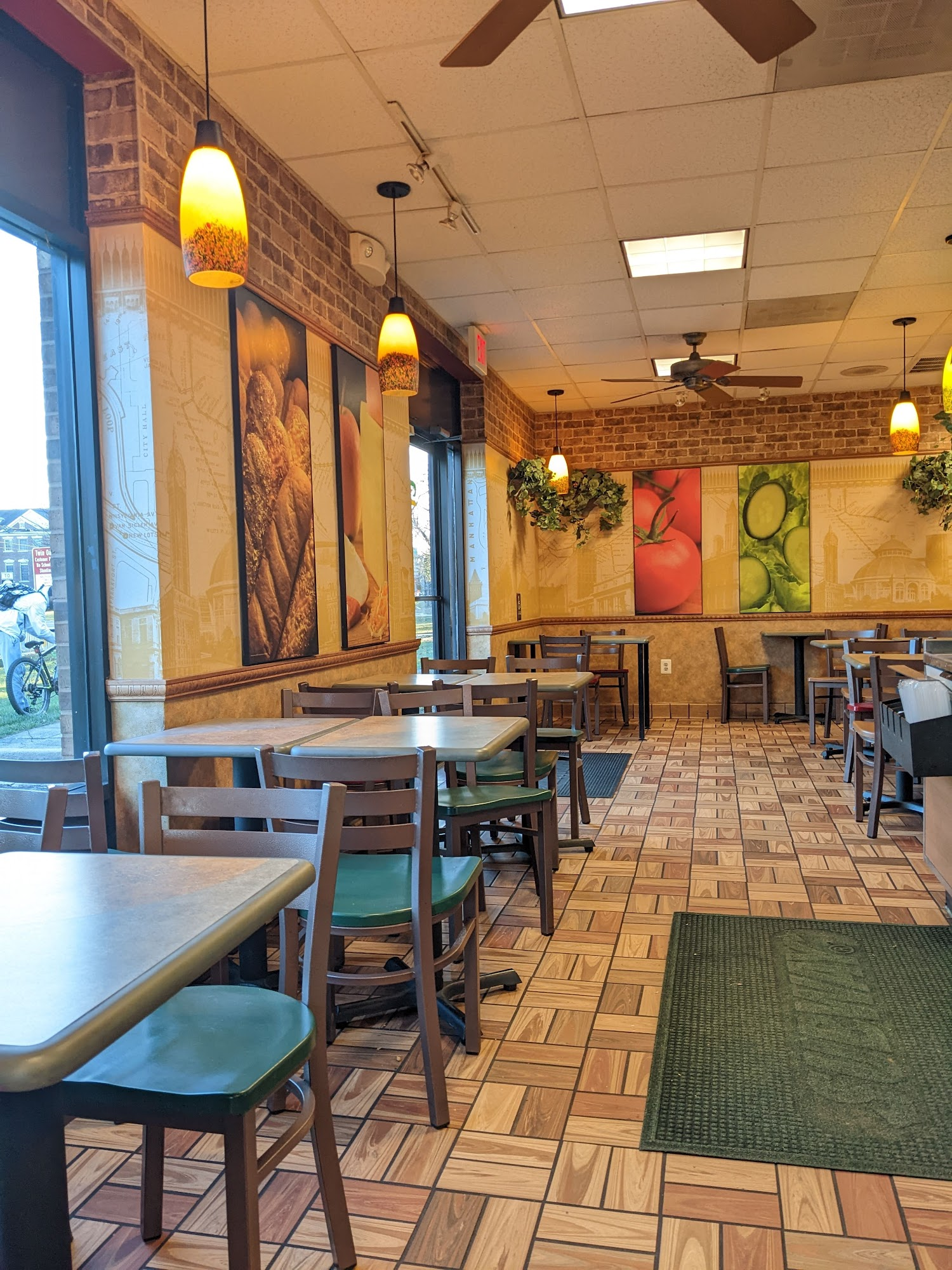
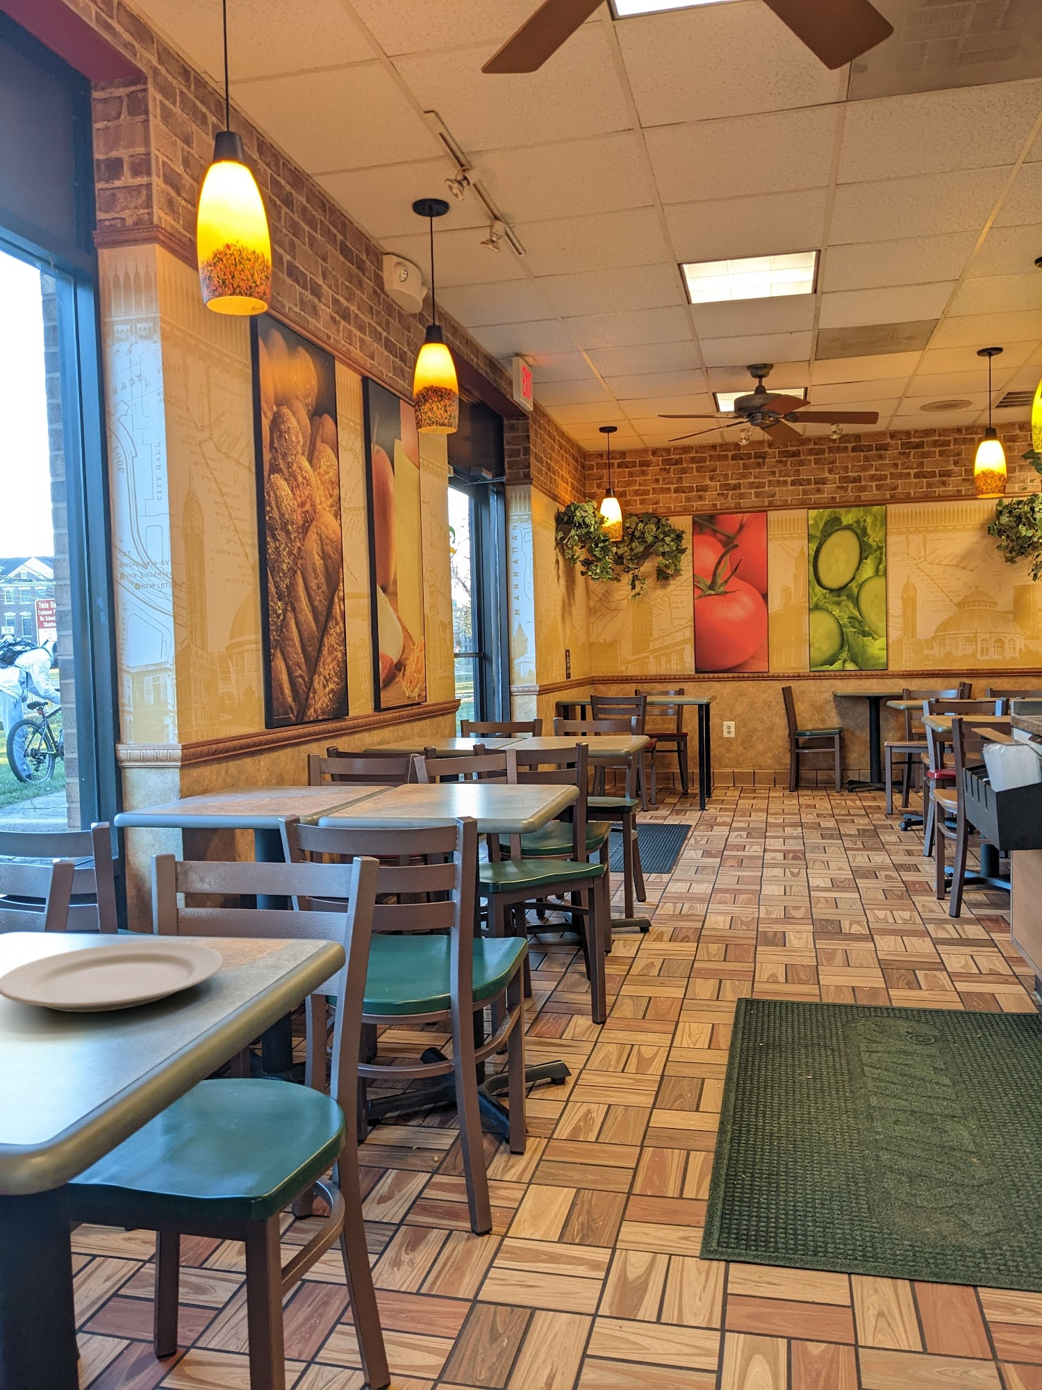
+ chinaware (114, 980)
